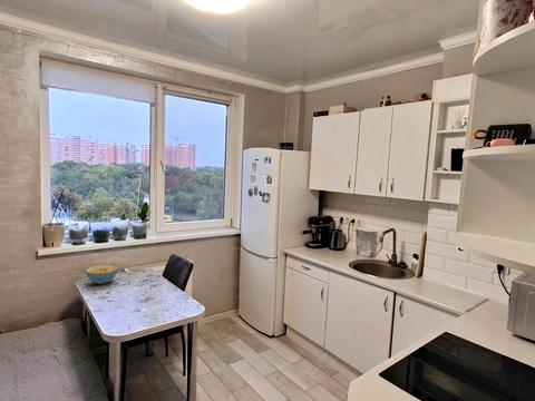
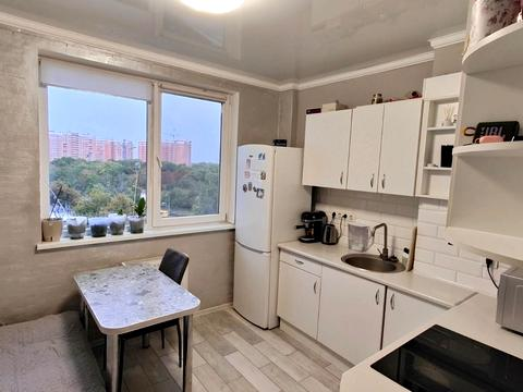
- cereal bowl (101, 275)
